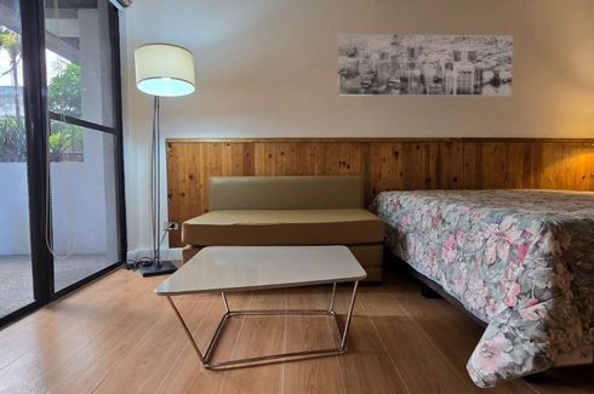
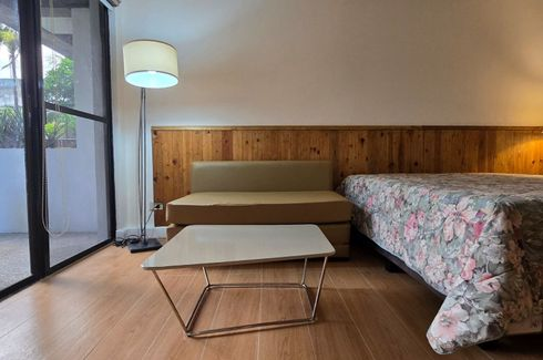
- wall art (424, 65)
